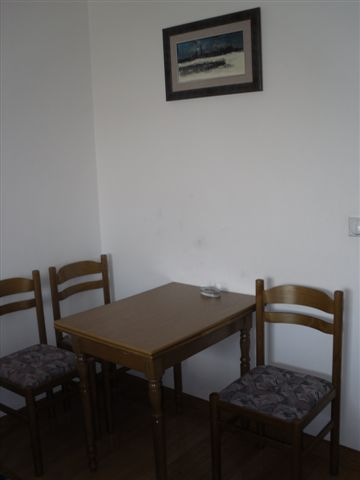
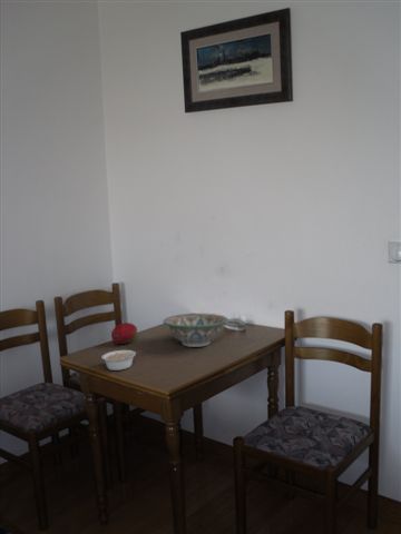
+ legume (120, 358)
+ decorative bowl (195, 330)
+ fruit (124, 333)
